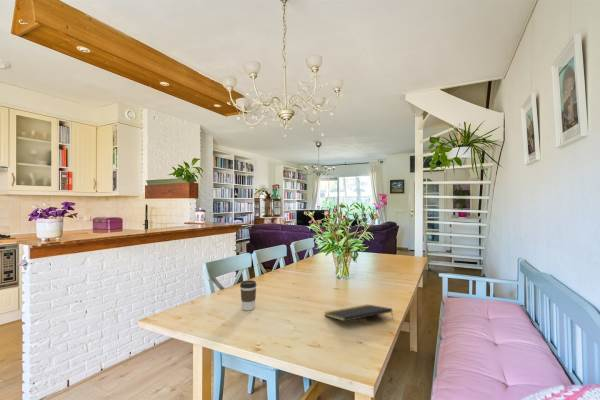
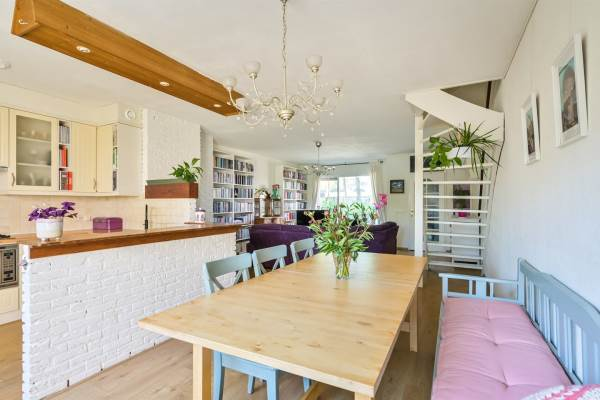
- coffee cup (248, 295)
- notepad (357, 312)
